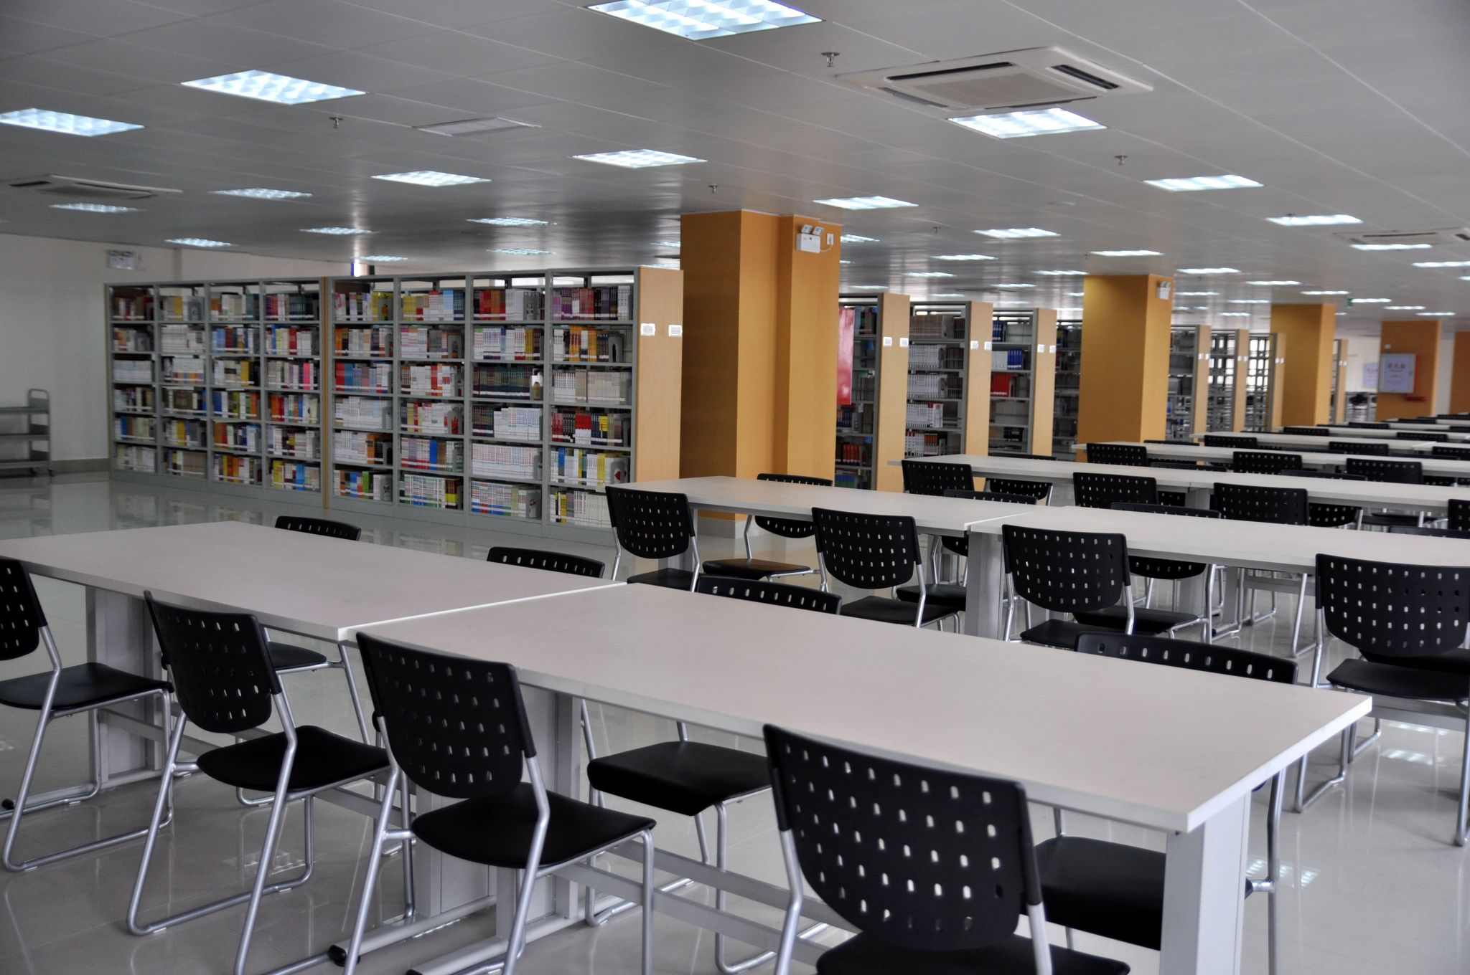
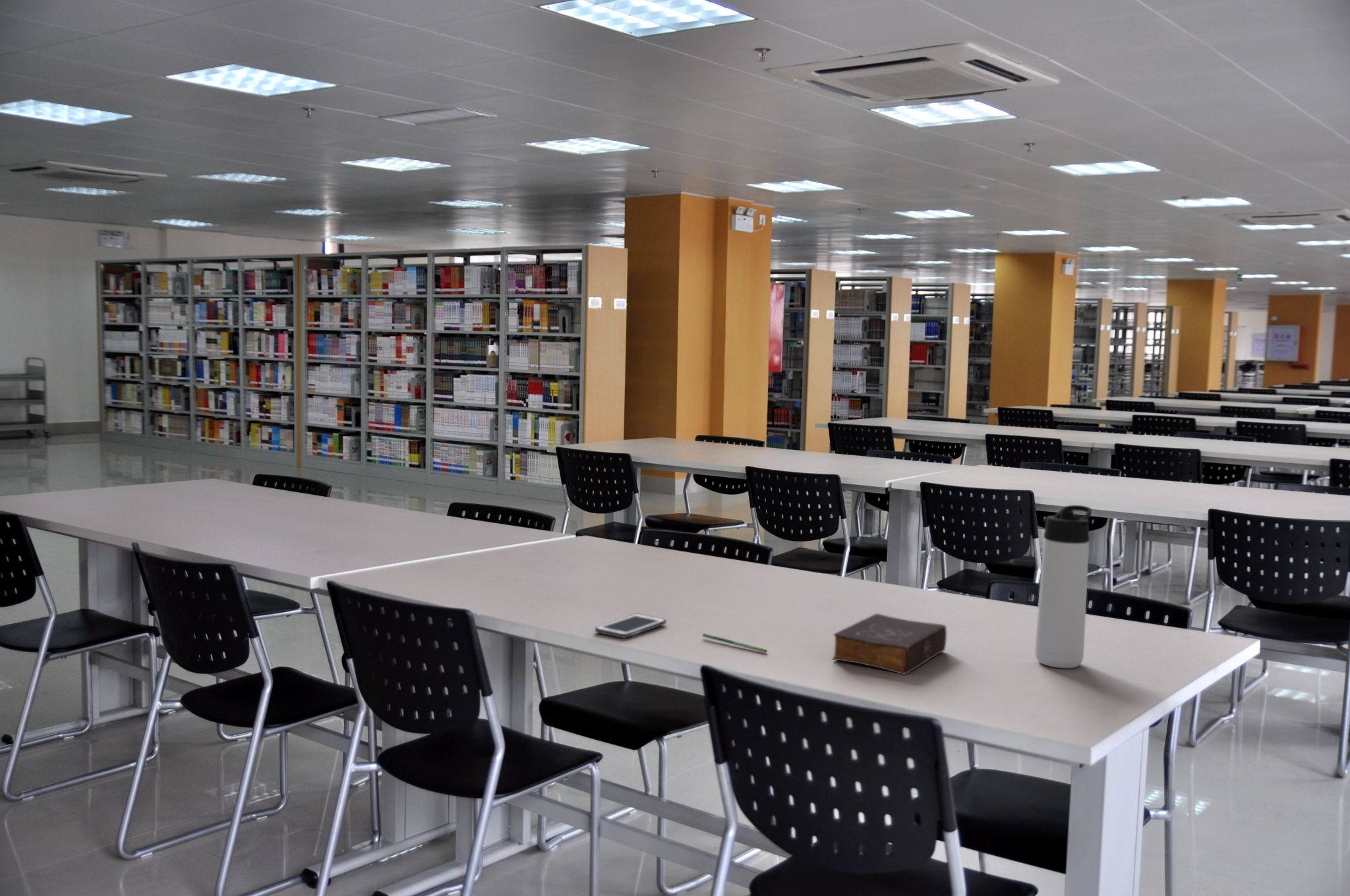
+ pen (734, 642)
+ thermos bottle (1066, 585)
+ book (891, 642)
+ cell phone (631, 625)
